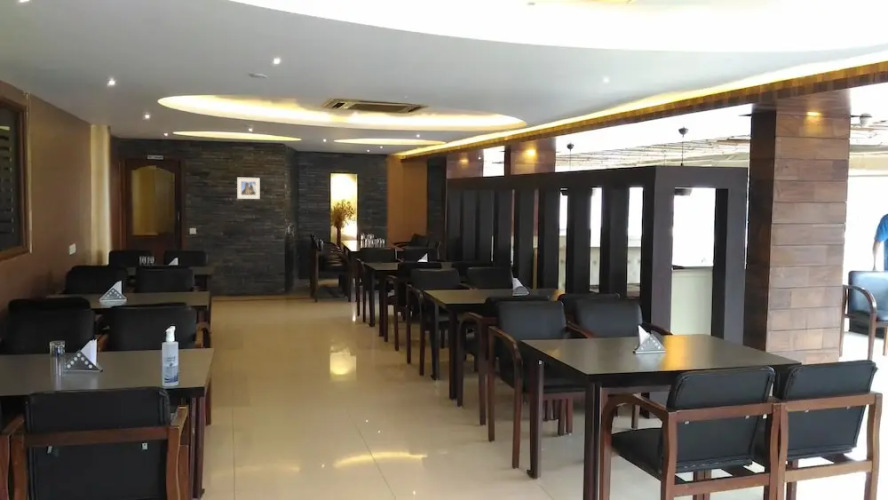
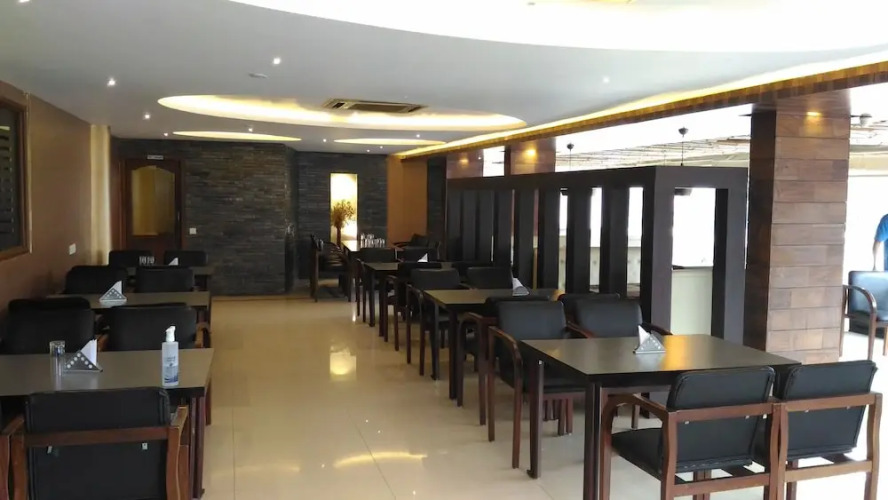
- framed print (248, 188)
